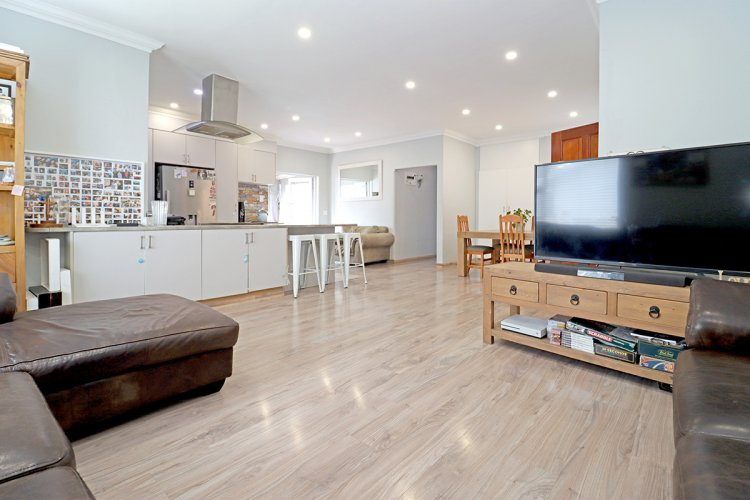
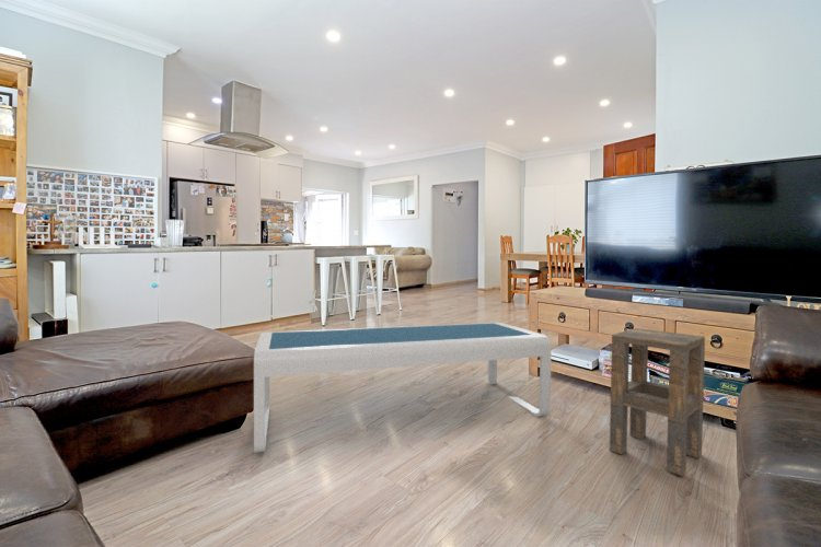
+ side table (656, 394)
+ coffee table (398, 366)
